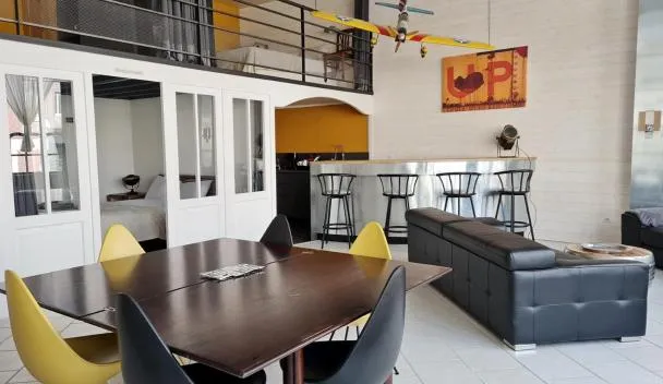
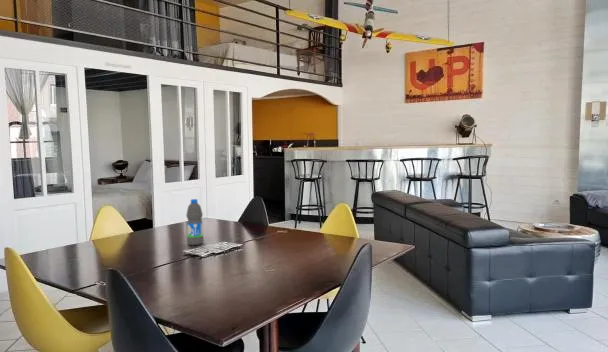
+ water bottle (194, 221)
